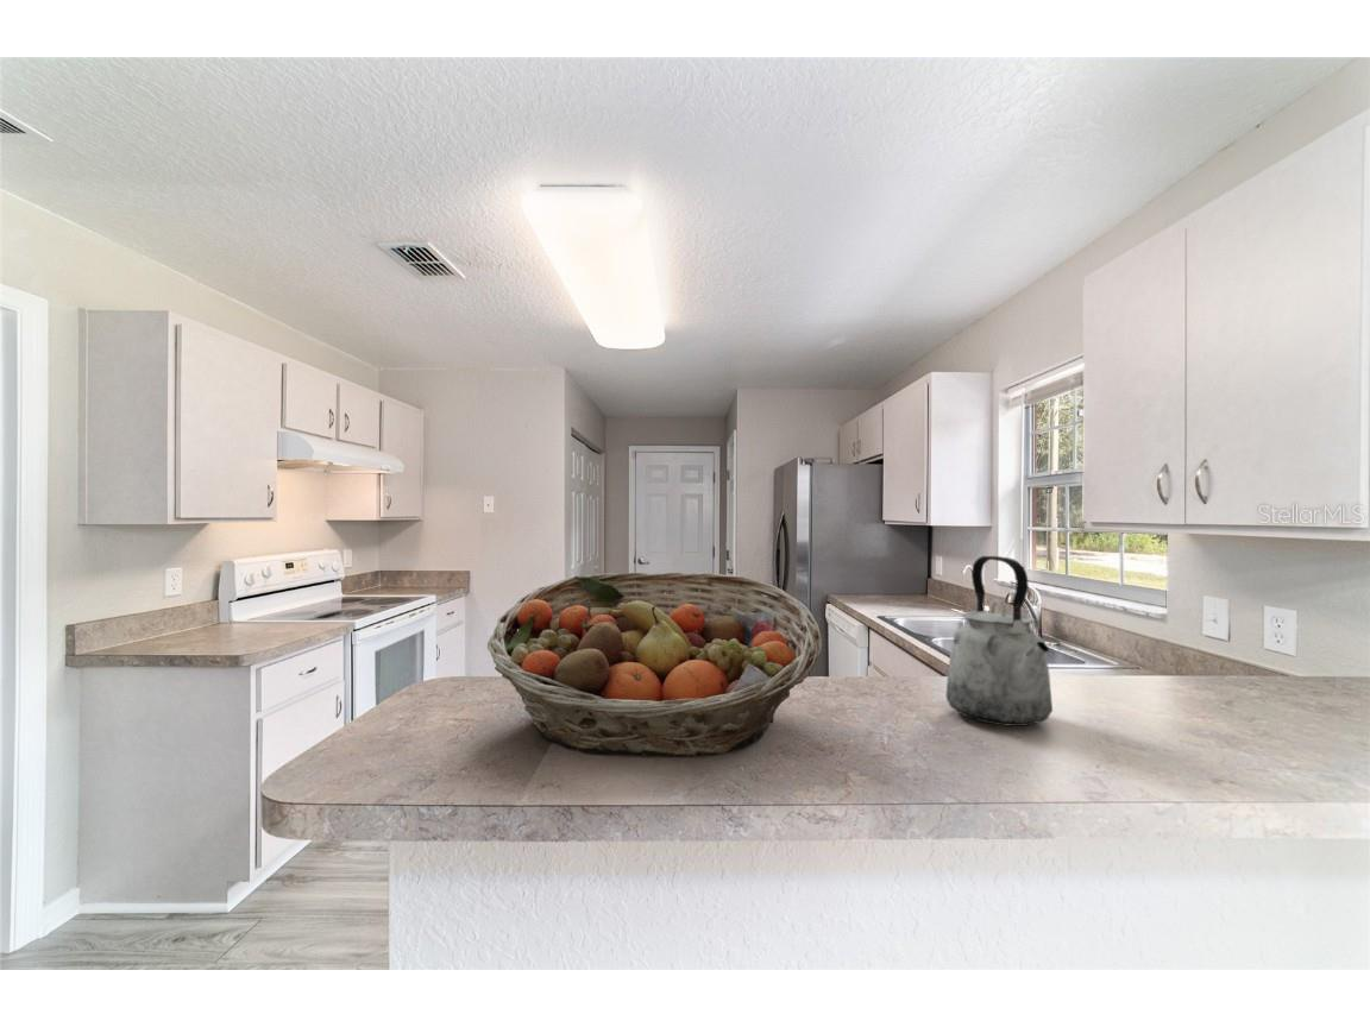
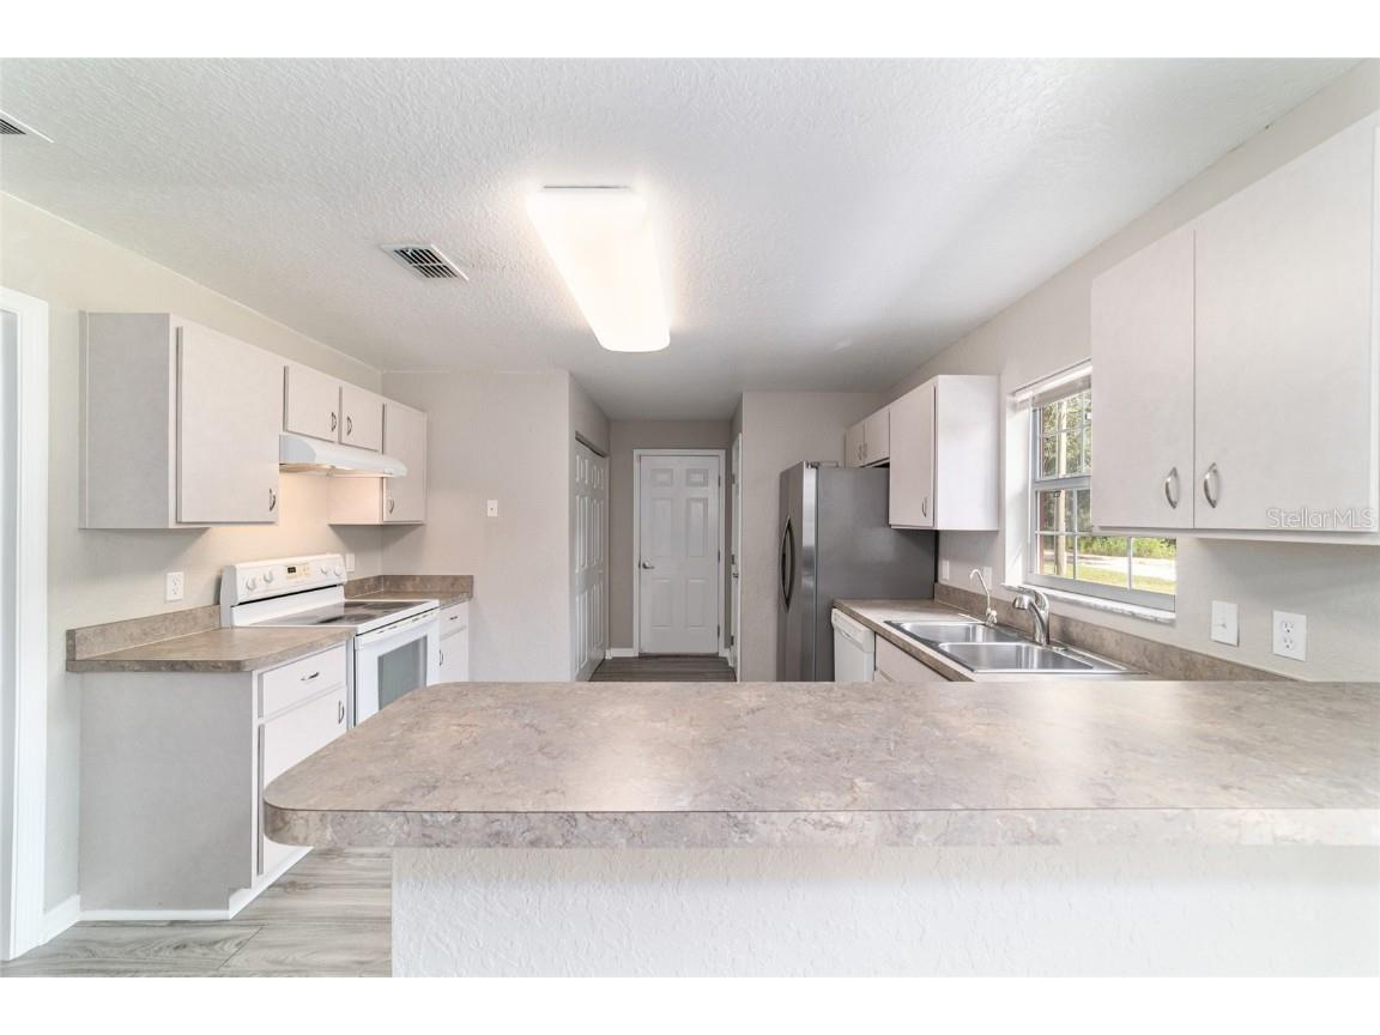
- kettle (1006, 639)
- fruit basket (654, 650)
